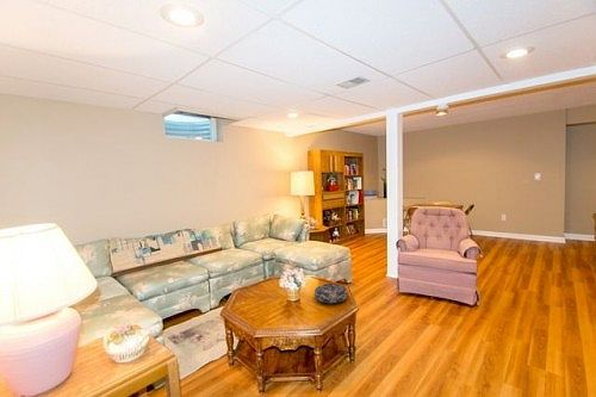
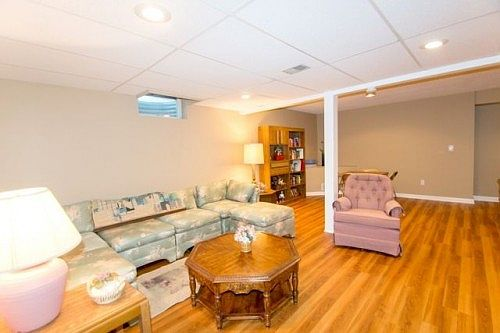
- decorative bowl (330, 293)
